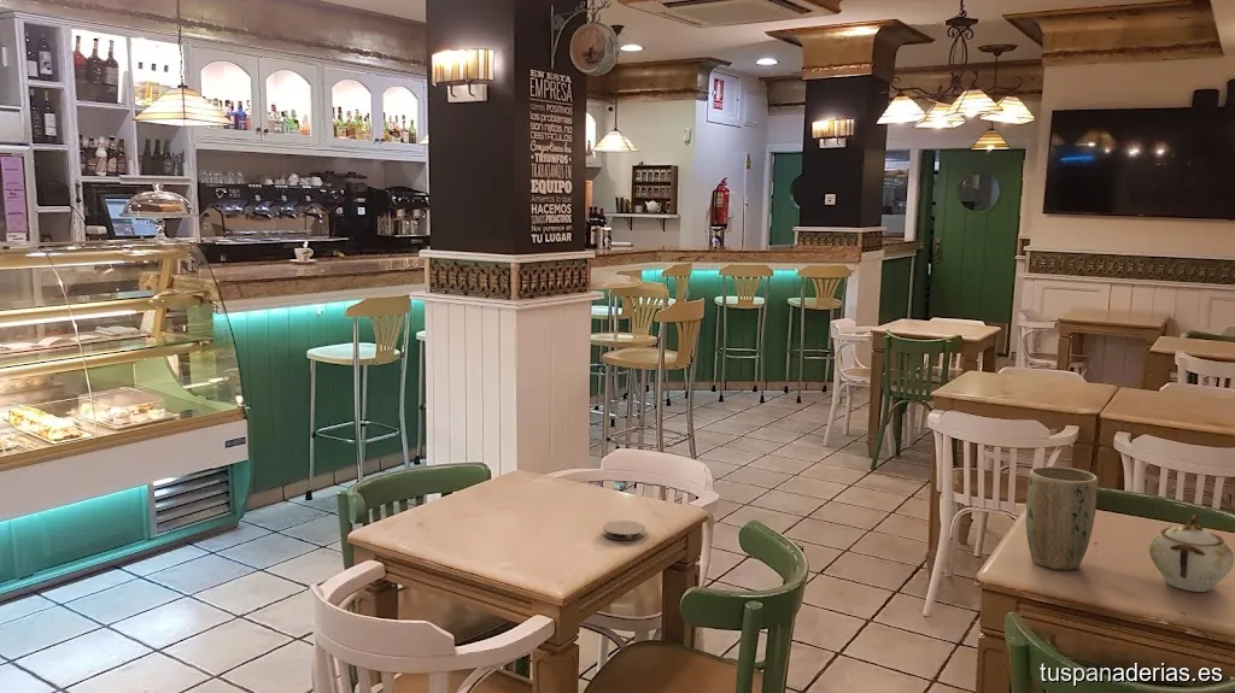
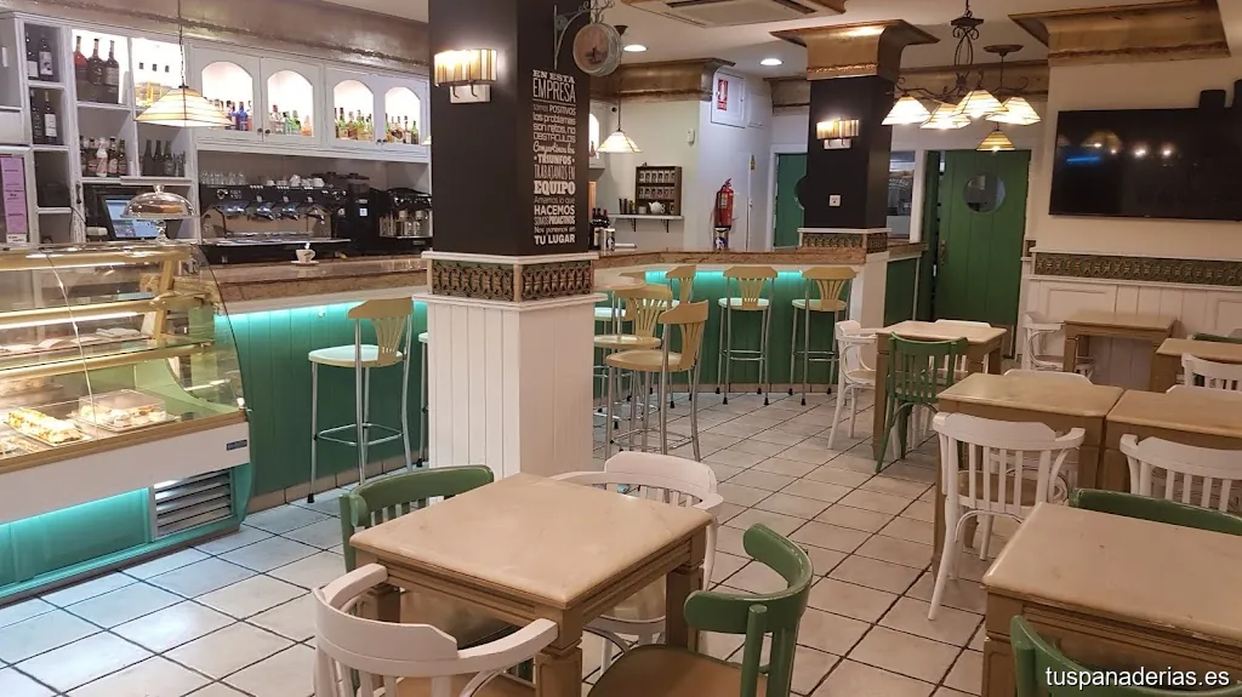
- plant pot (1059, 518)
- sugar bowl (1190, 548)
- coaster (624, 529)
